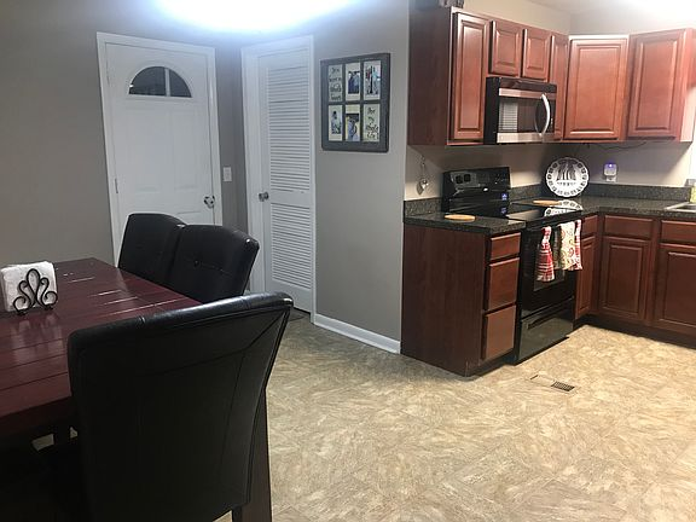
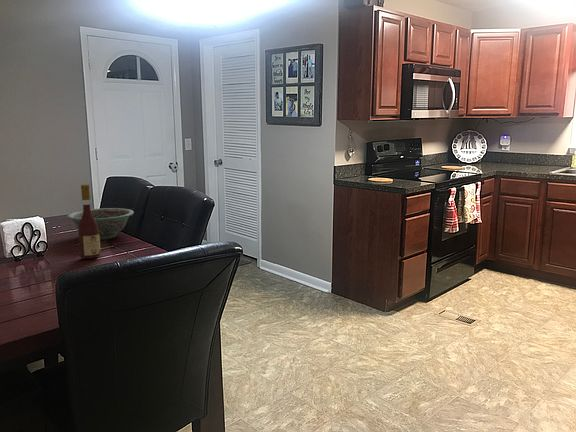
+ wine bottle (87, 221)
+ decorative bowl (101, 225)
